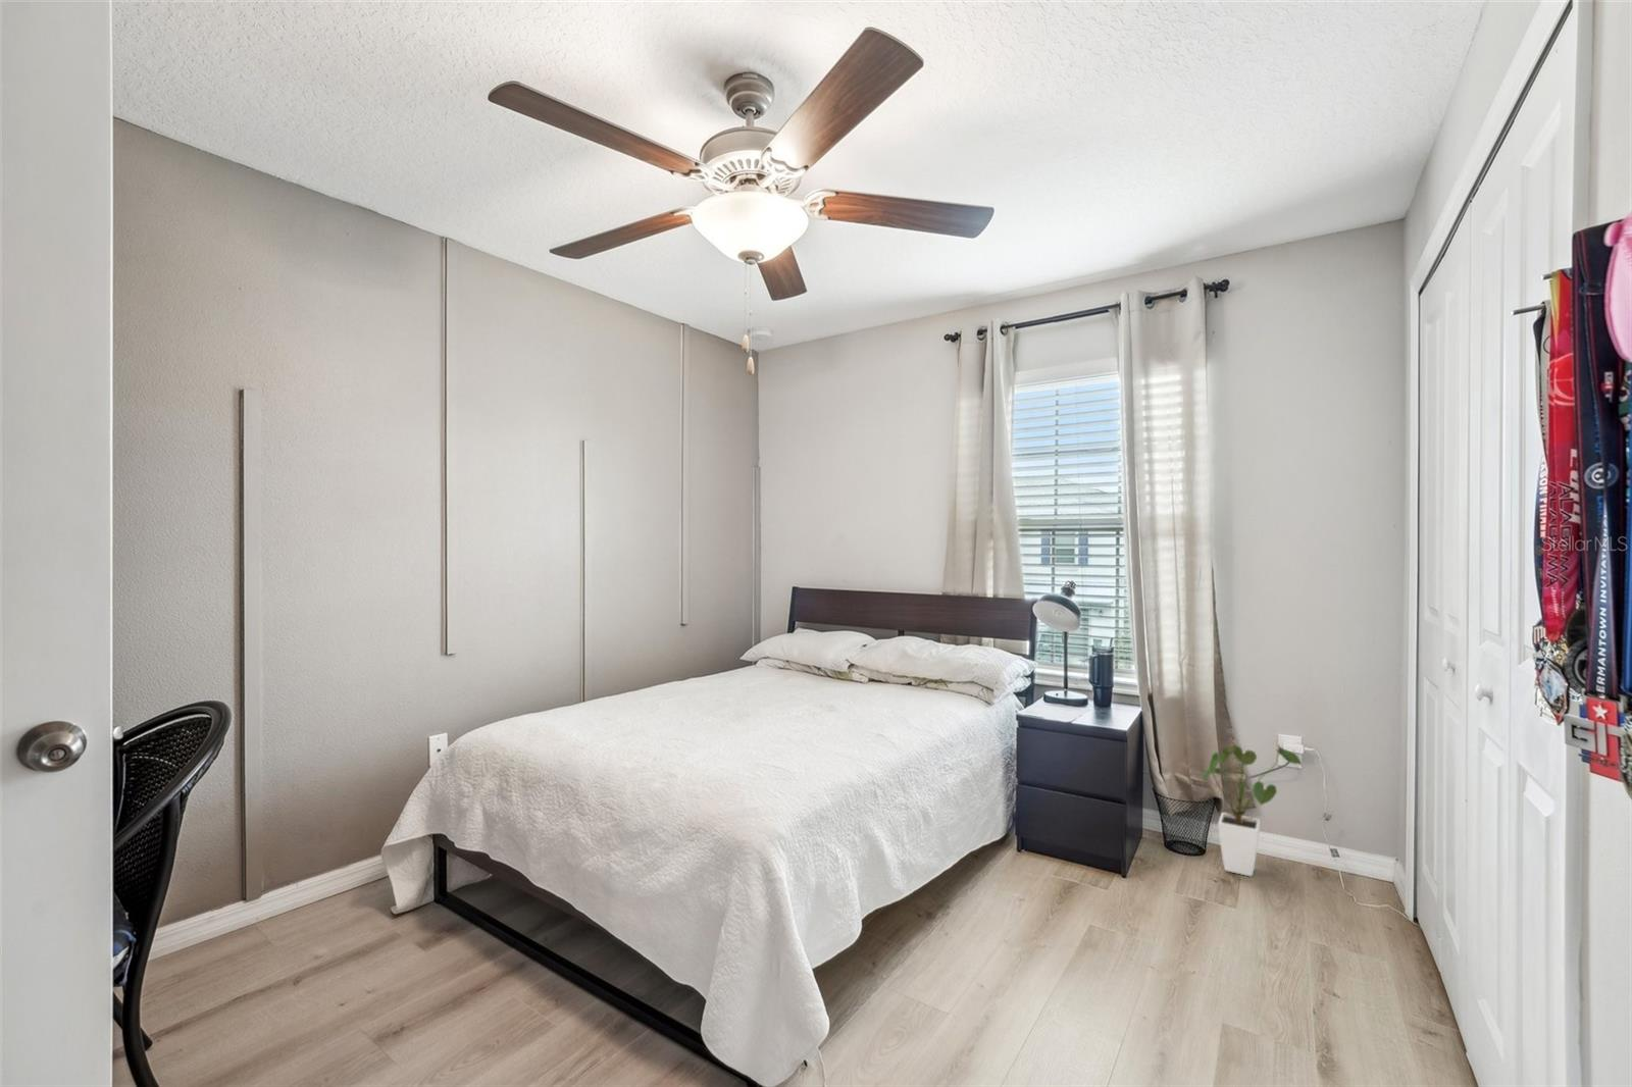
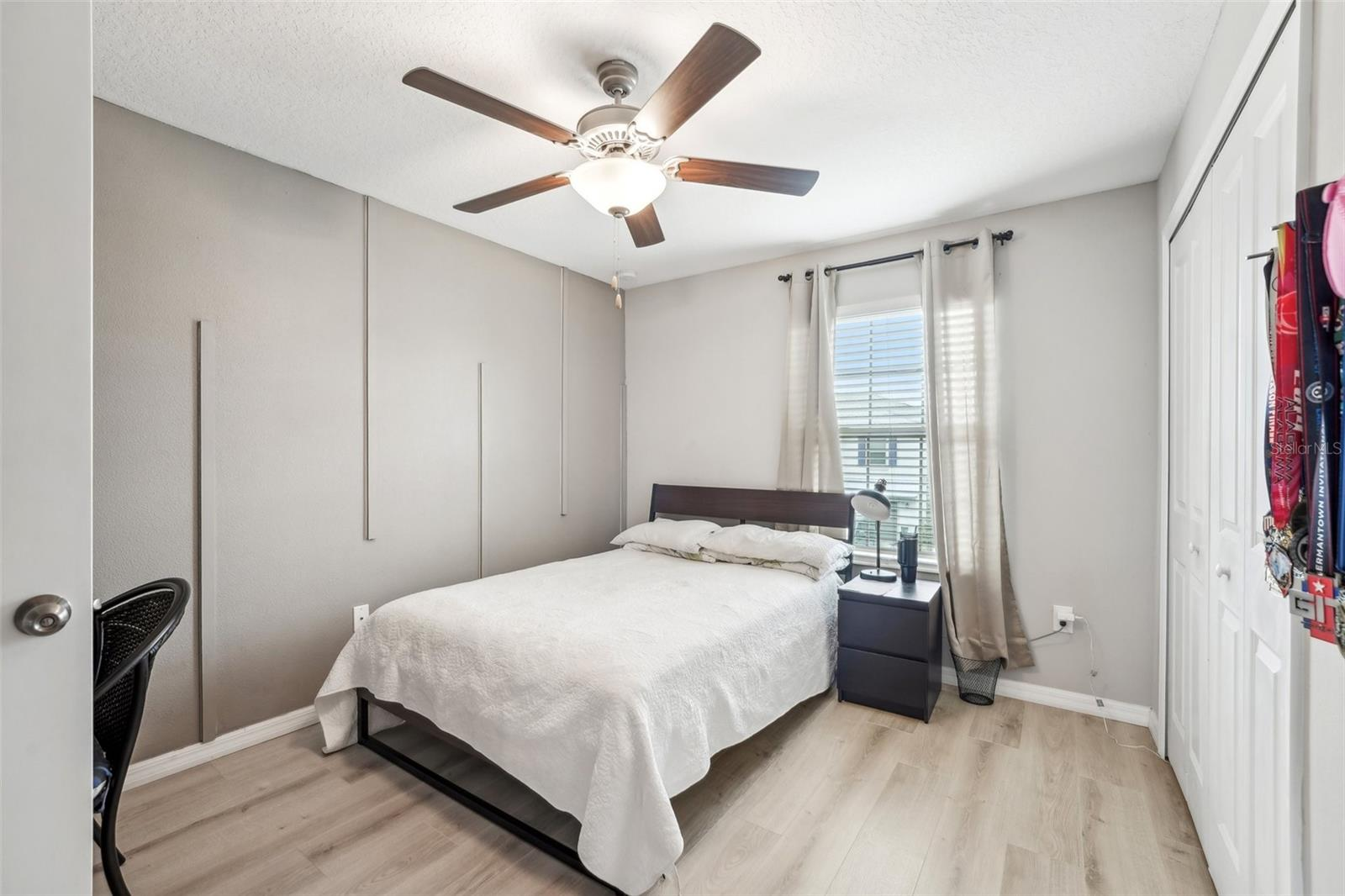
- house plant (1246, 808)
